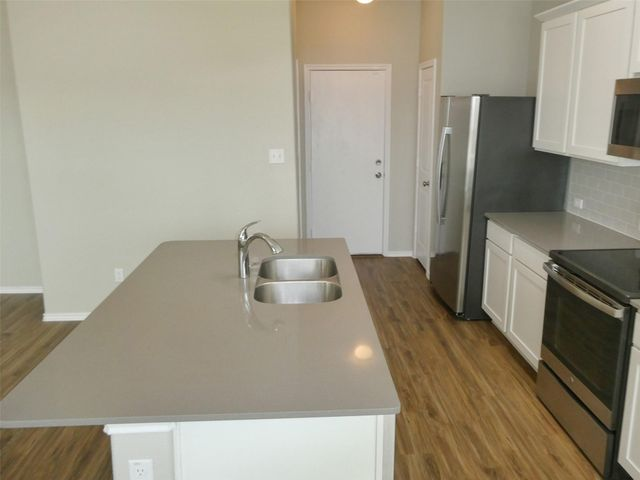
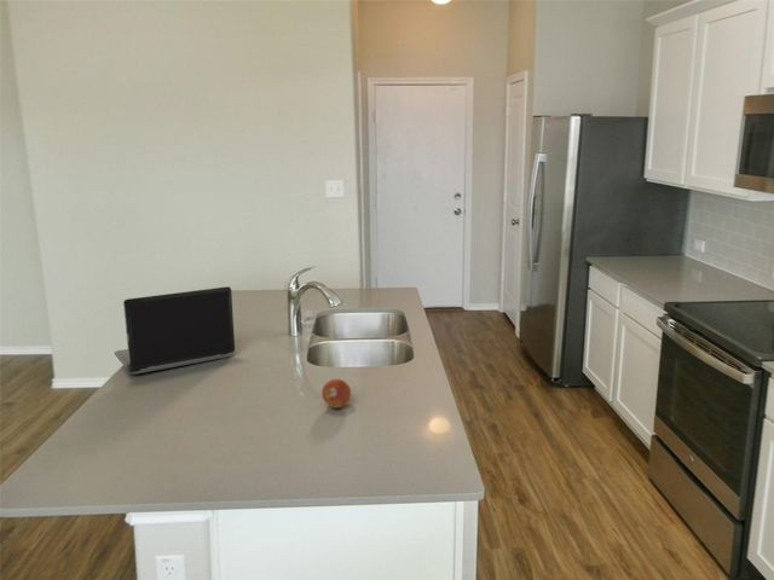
+ fruit (336, 394)
+ laptop computer (172, 321)
